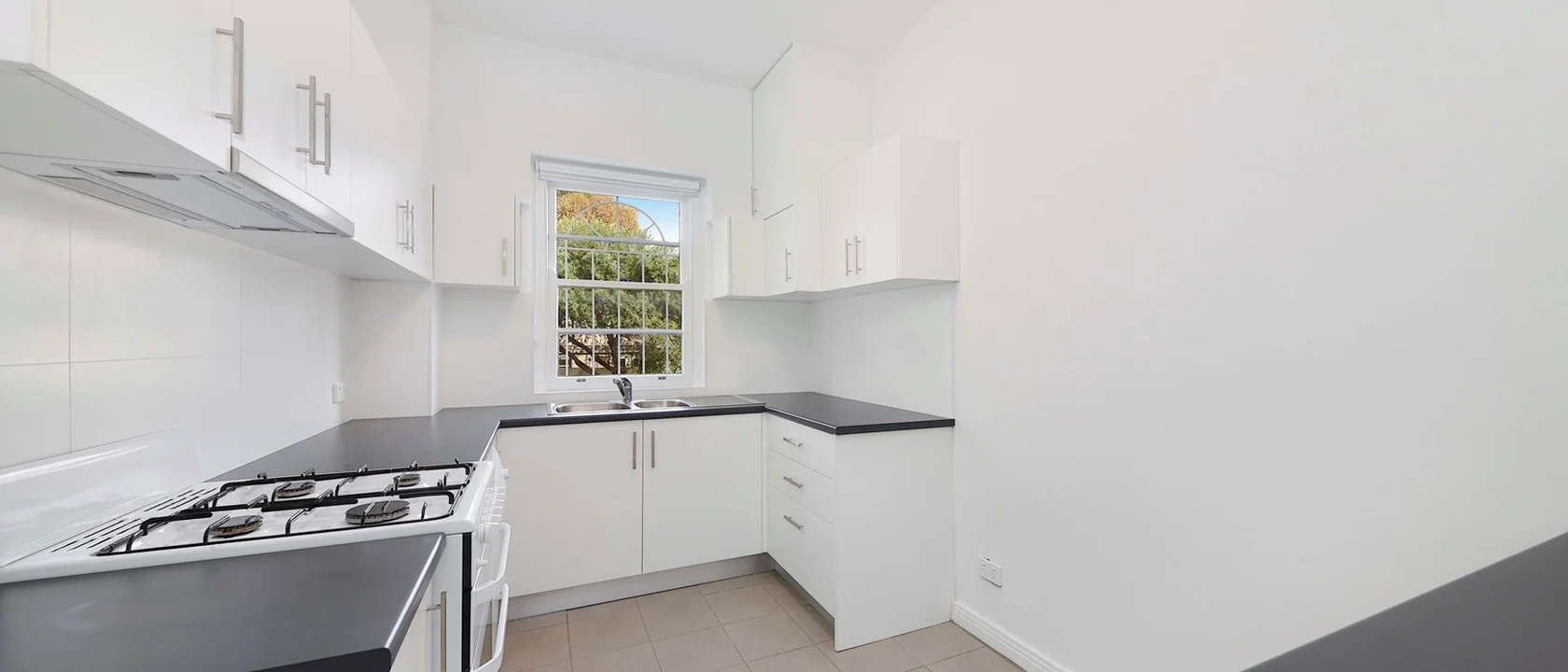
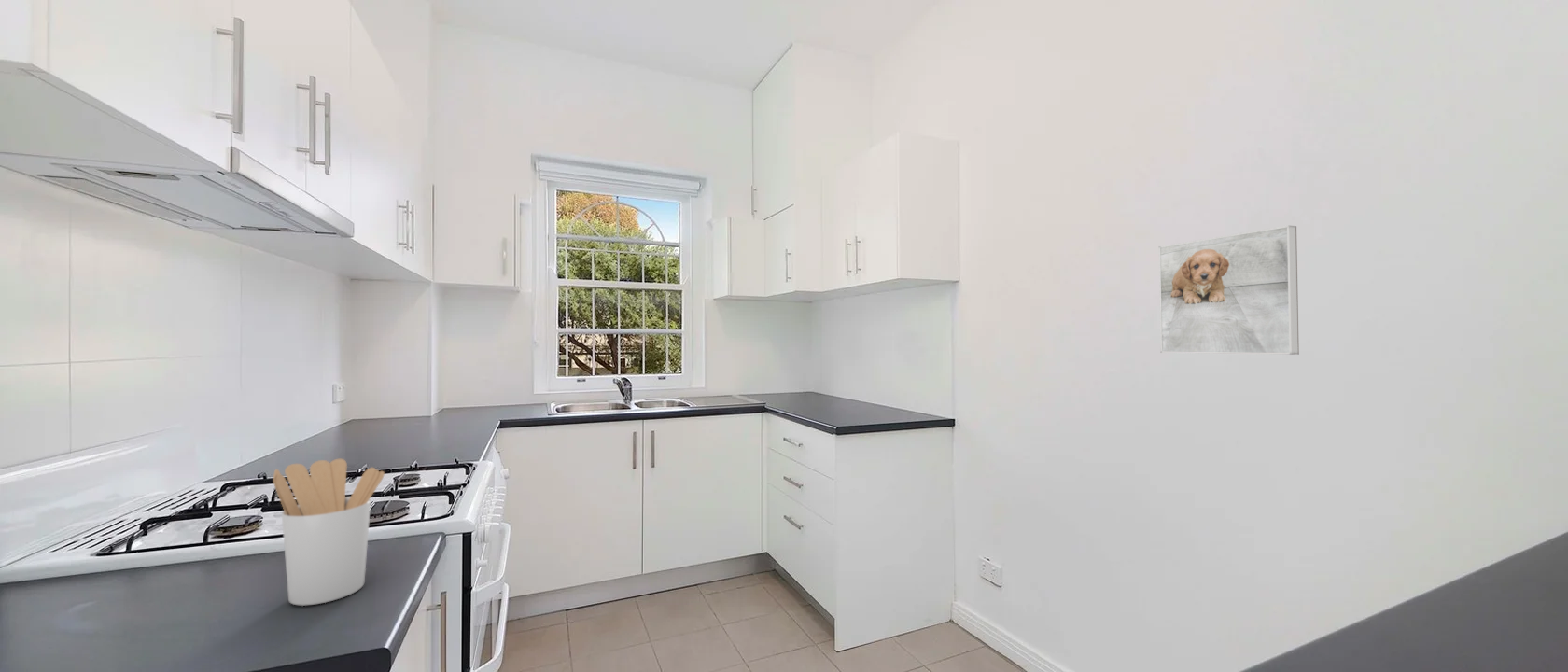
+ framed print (1222, 295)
+ utensil holder (323, 524)
